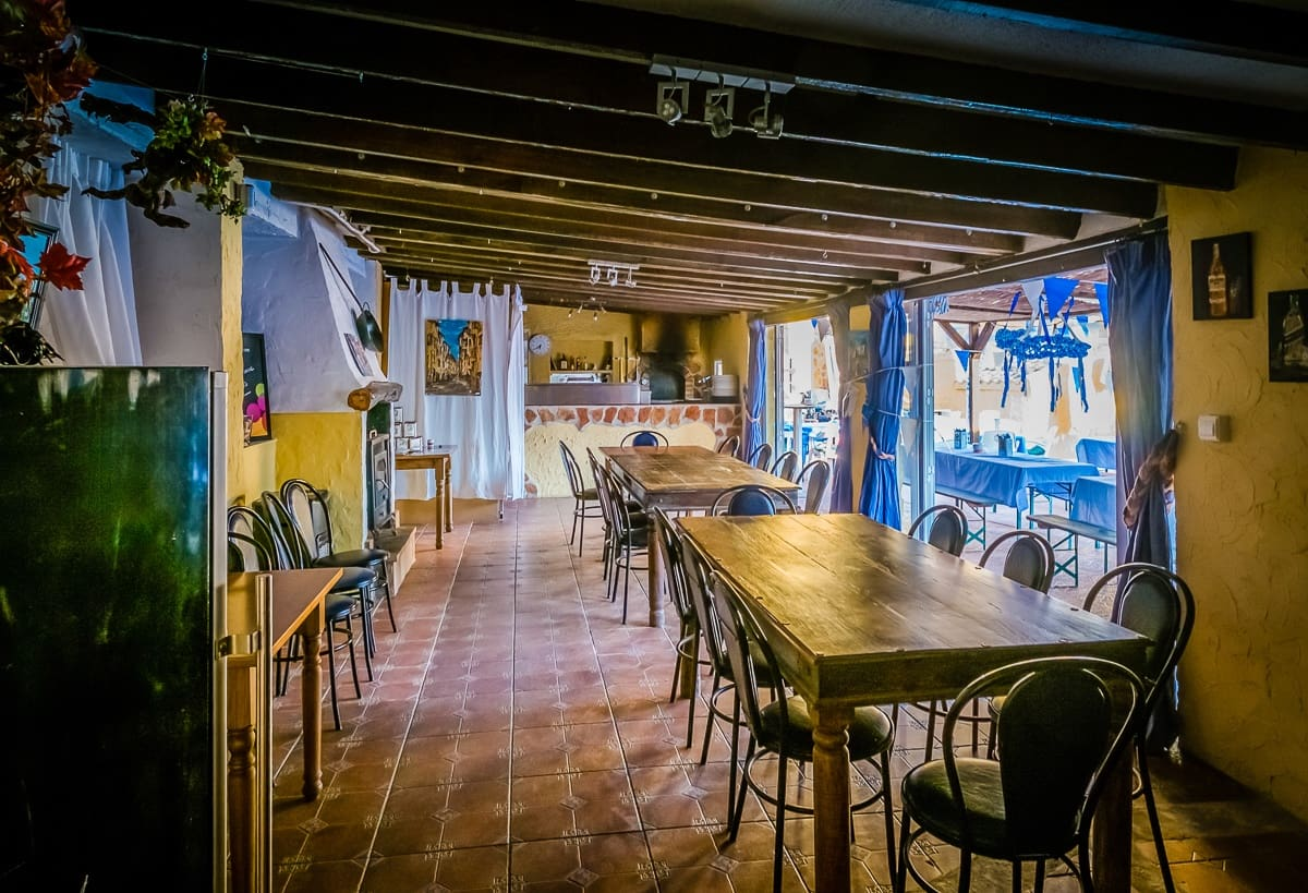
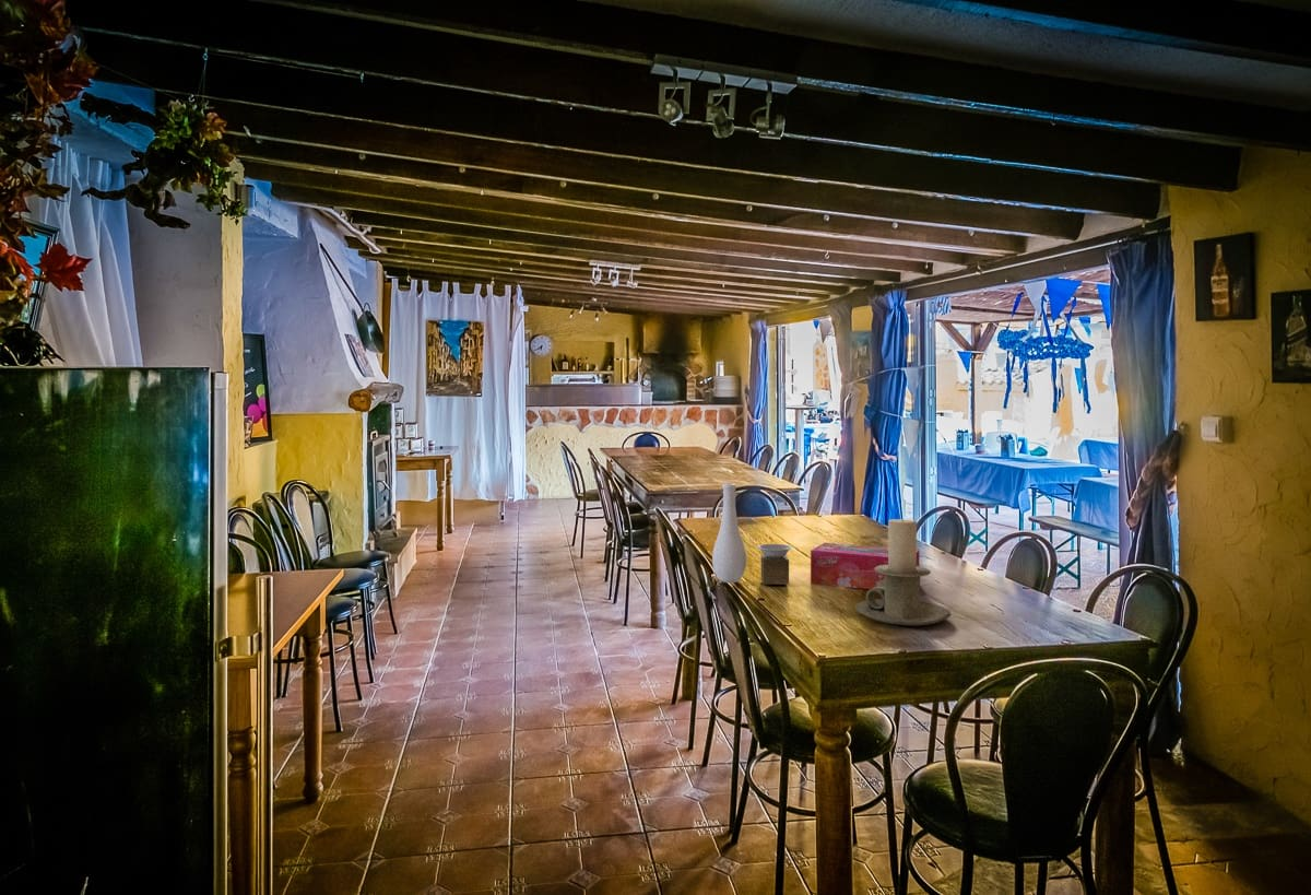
+ vase (741, 538)
+ tissue box (864, 566)
+ candle holder (901, 567)
